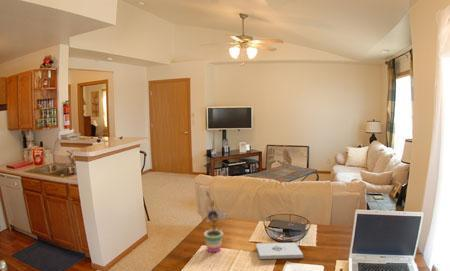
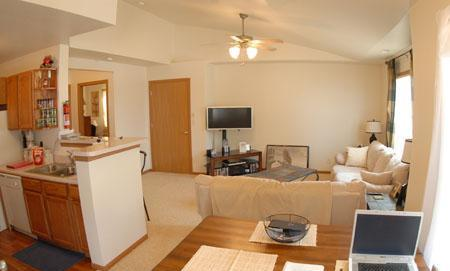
- notepad (278, 250)
- potted plant (216, 221)
